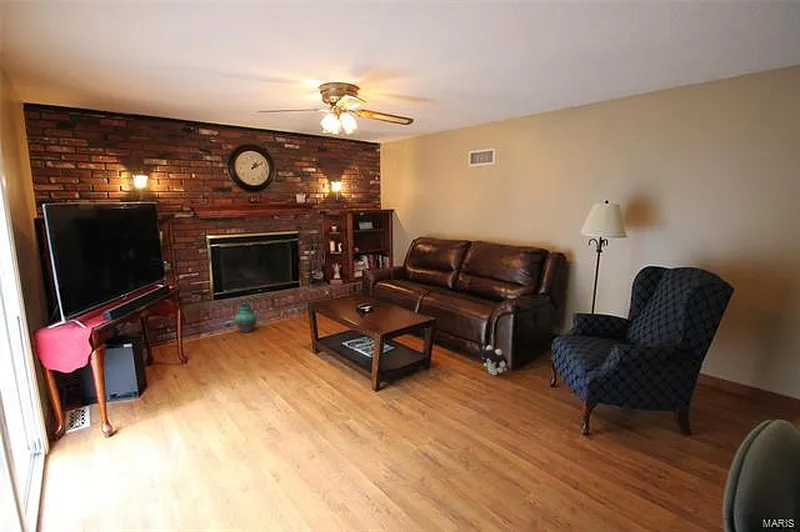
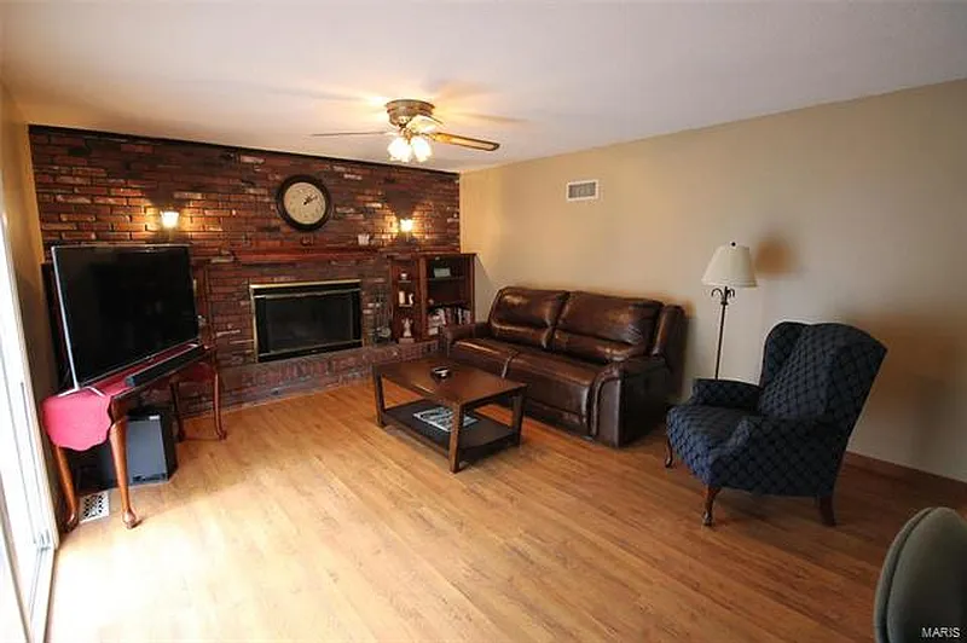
- vase (246, 317)
- plush toy (495, 360)
